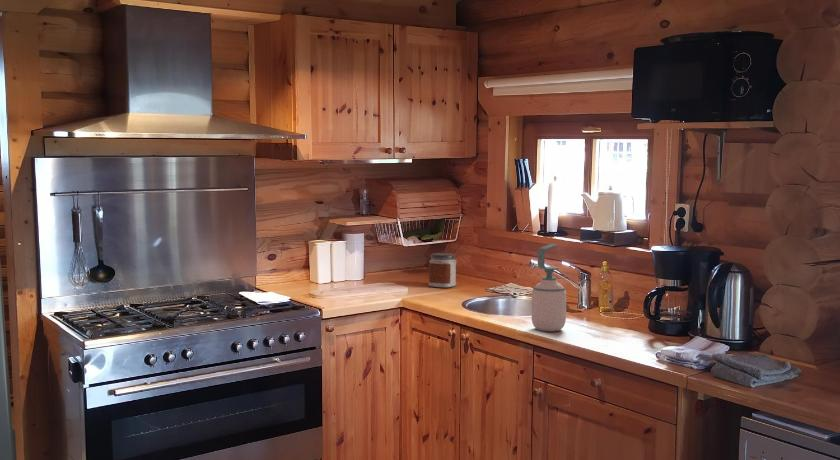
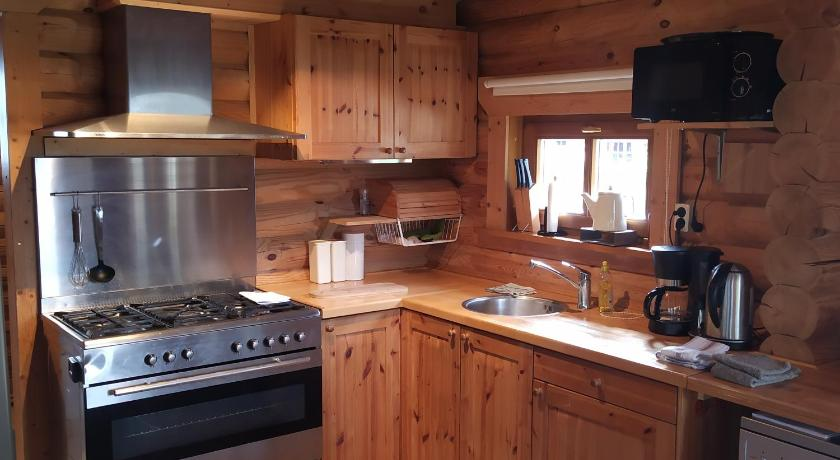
- jar (442, 269)
- soap bottle (549, 286)
